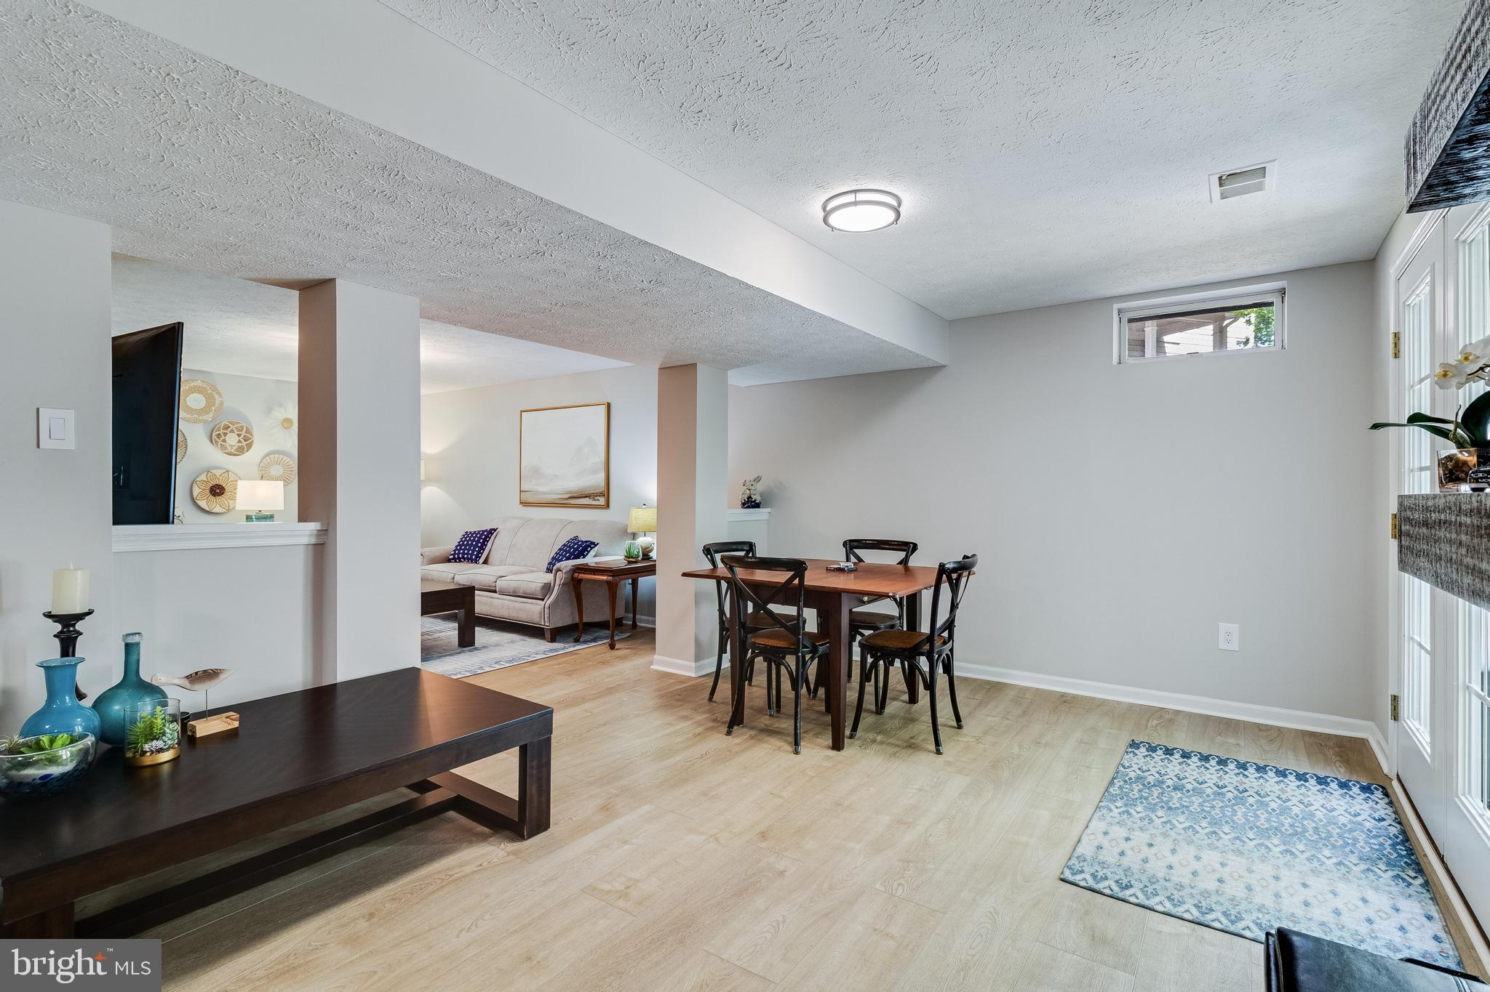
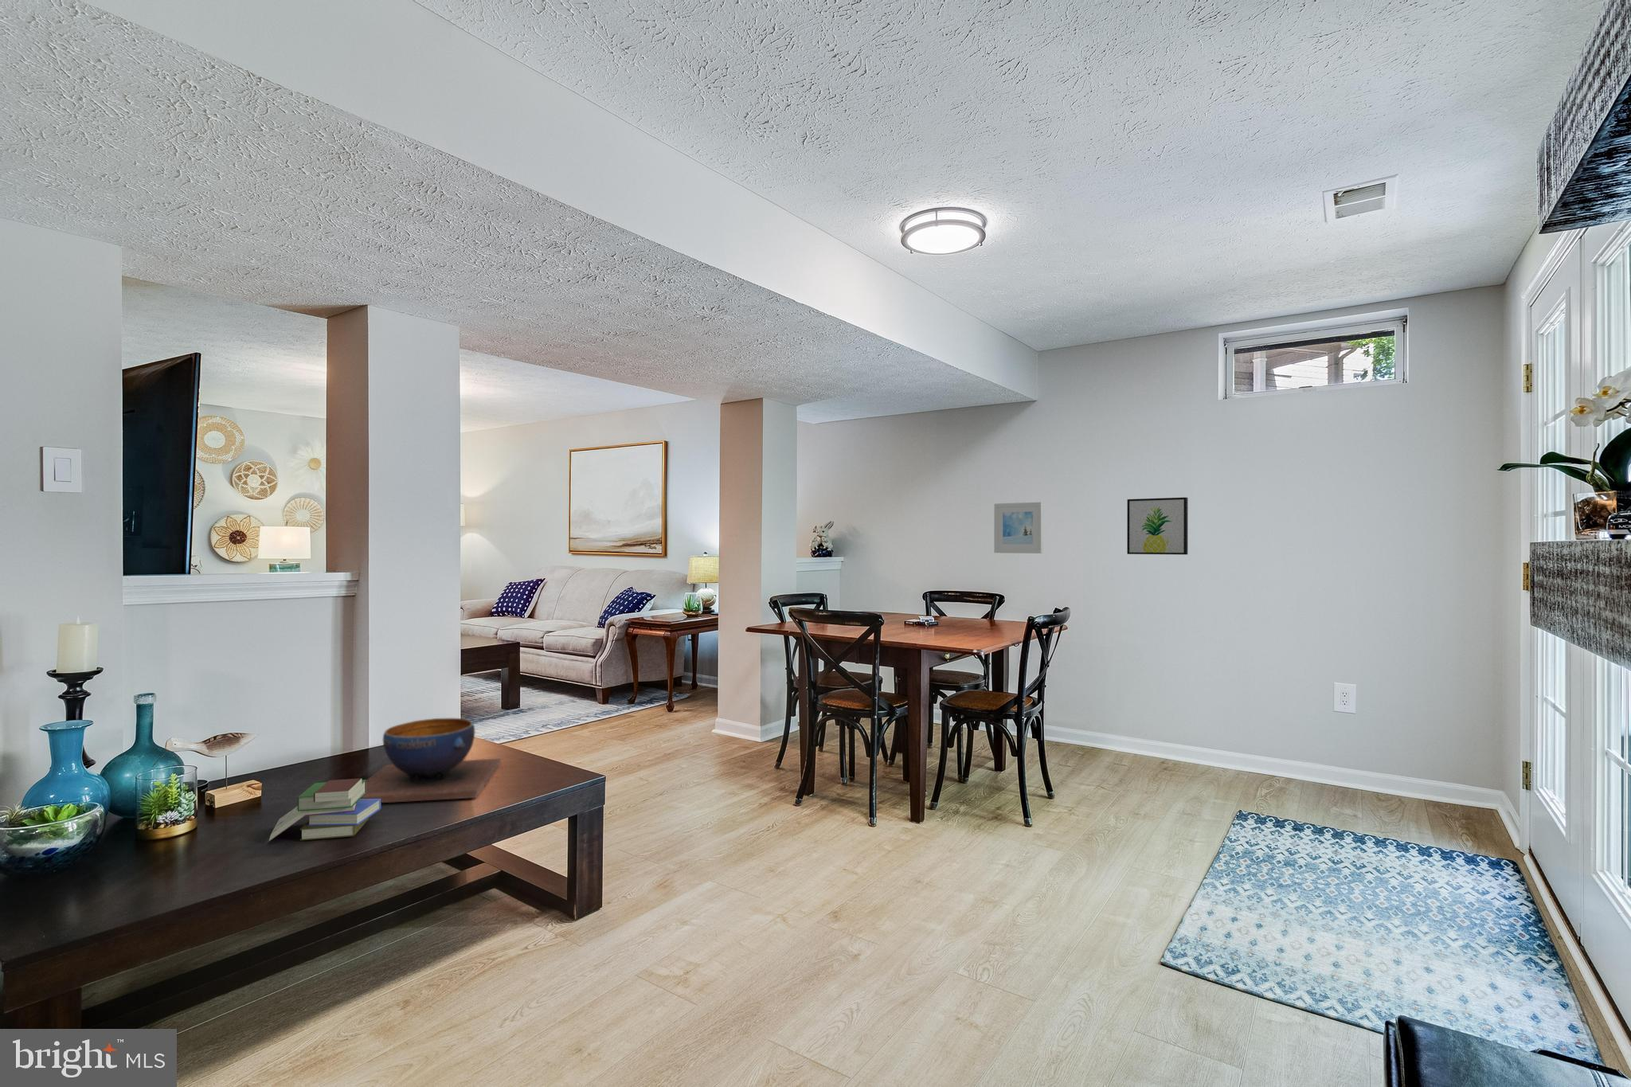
+ wall art (1157, 527)
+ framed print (1017, 528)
+ book (319, 808)
+ decorative bowl (428, 755)
